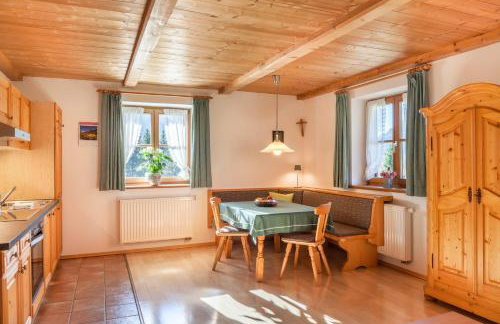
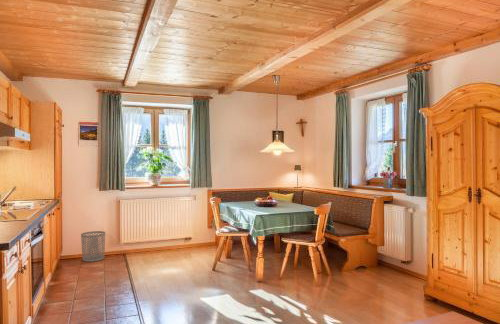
+ waste bin (93, 246)
